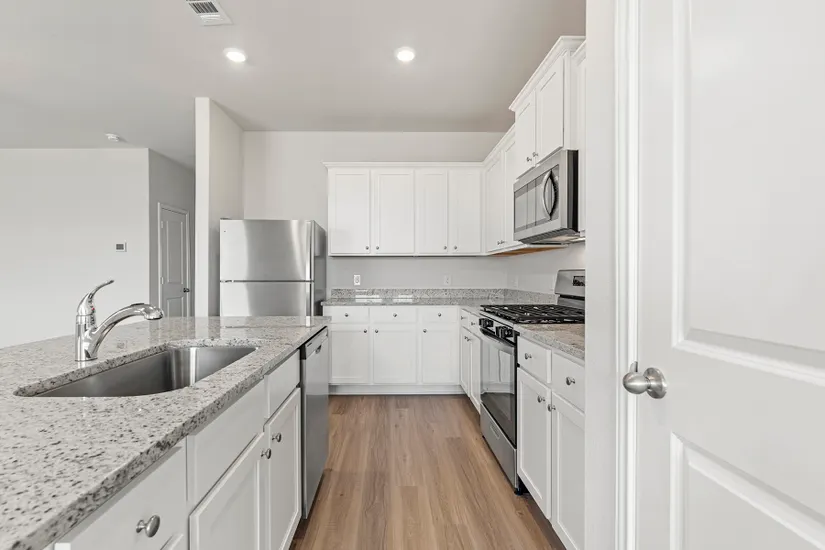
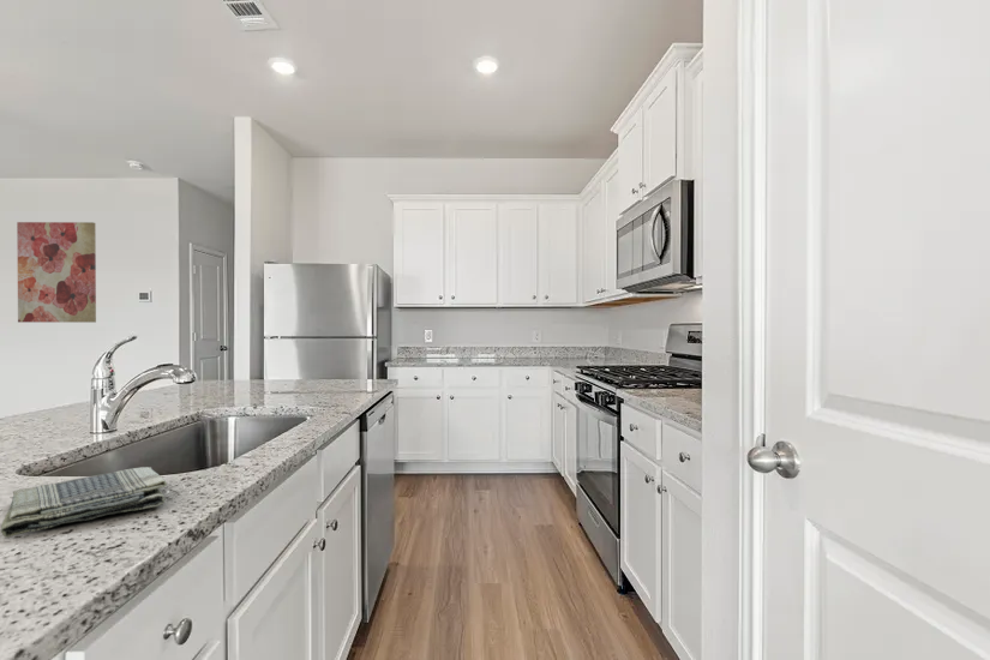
+ wall art (56, 272)
+ dish towel (89, 493)
